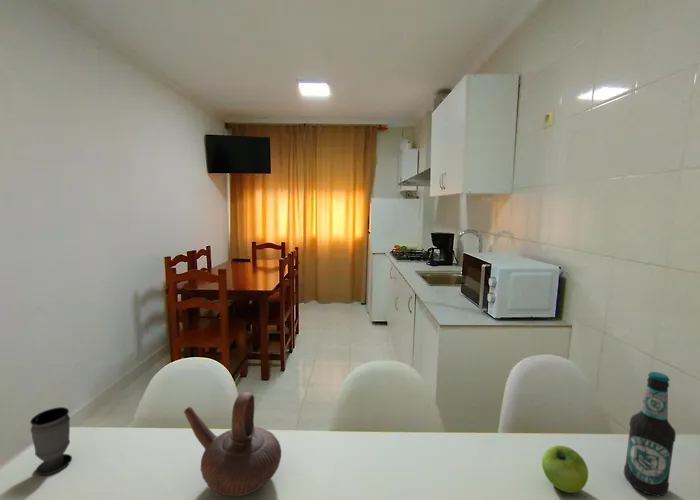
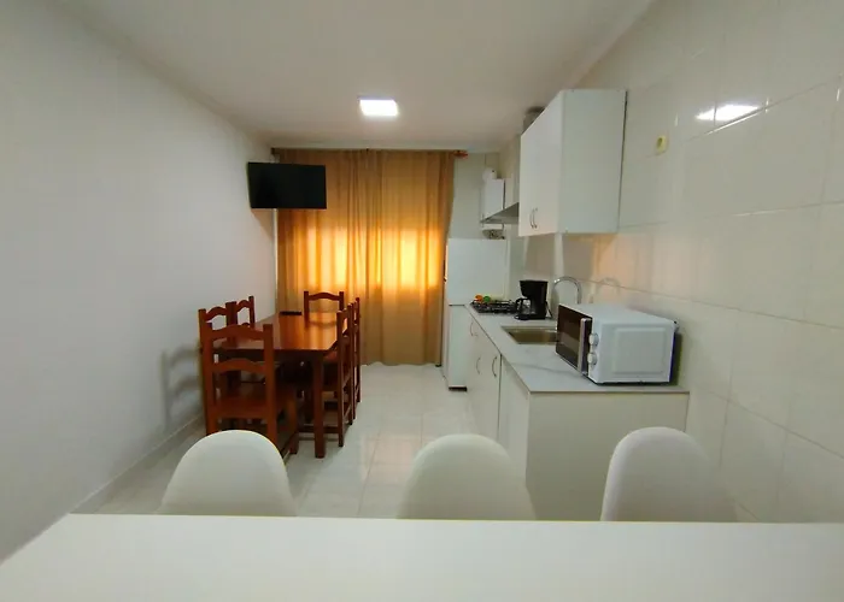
- bottle (651, 431)
- teapot (229, 435)
- fruit (564, 468)
- cup (52, 440)
